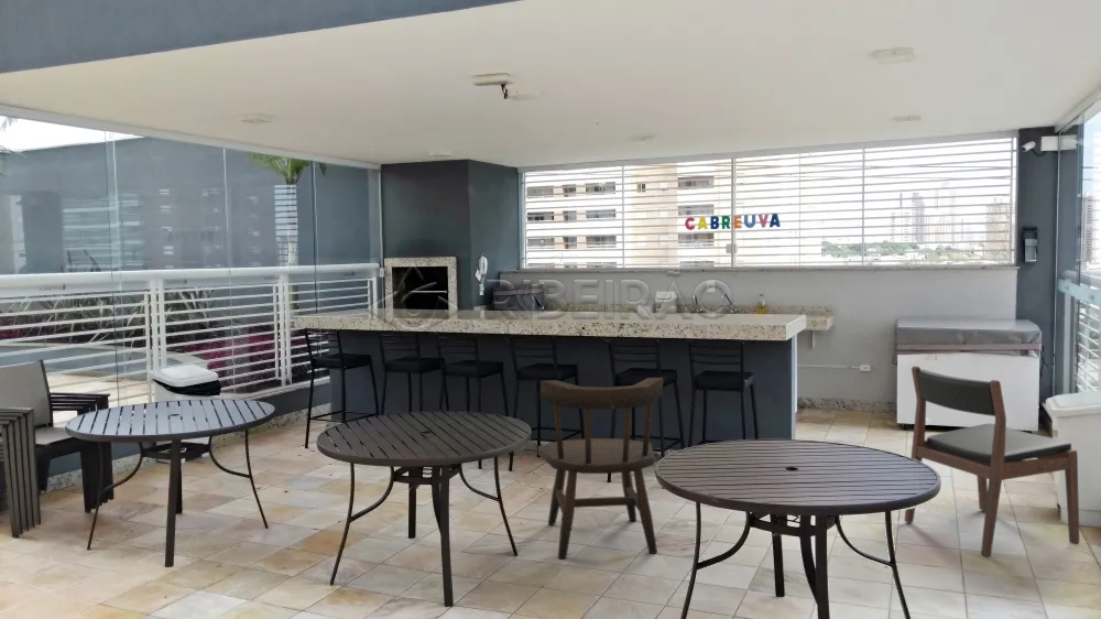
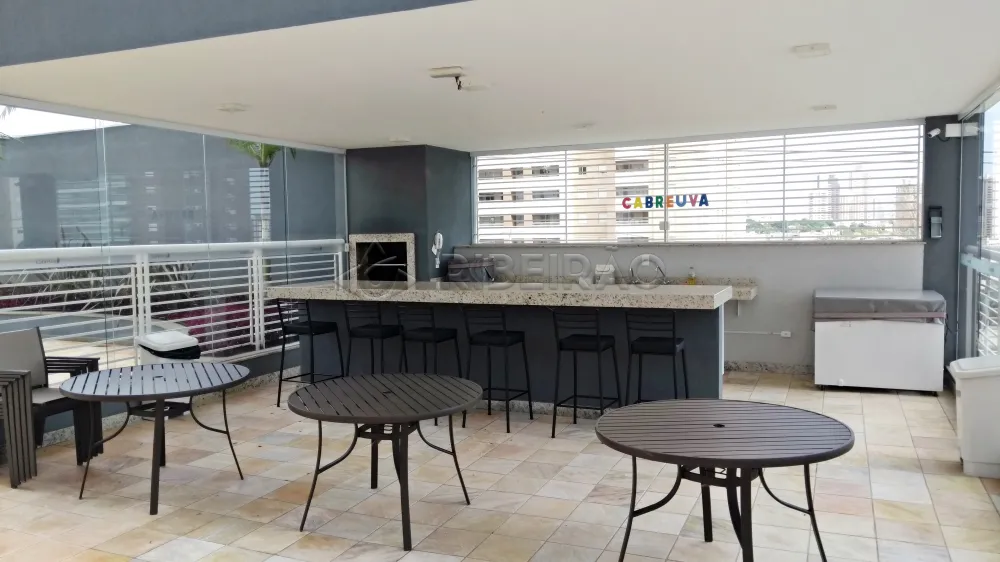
- dining chair (600, 458)
- dining chair (990, 450)
